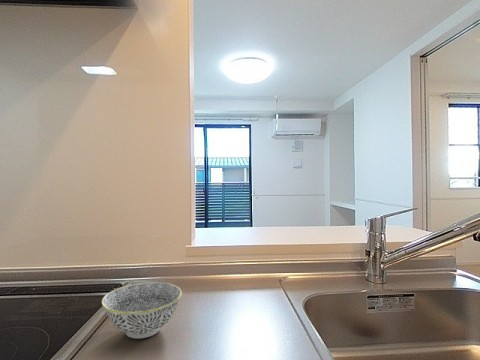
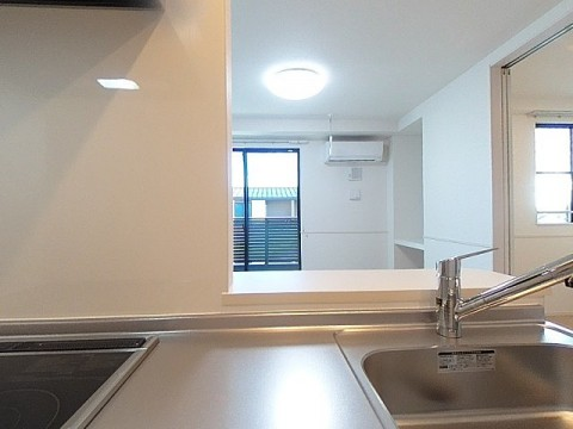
- bowl (143, 312)
